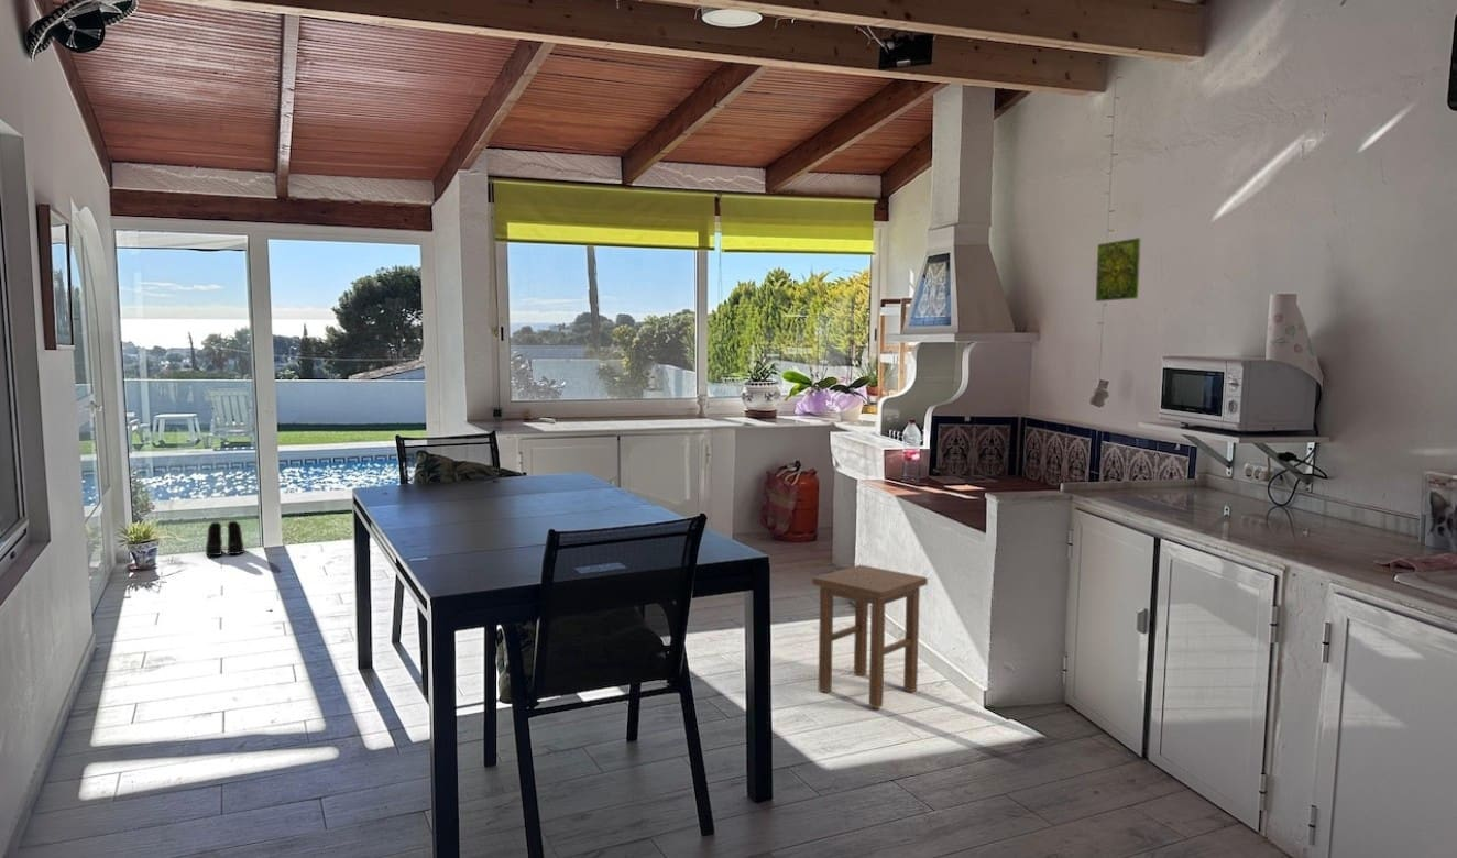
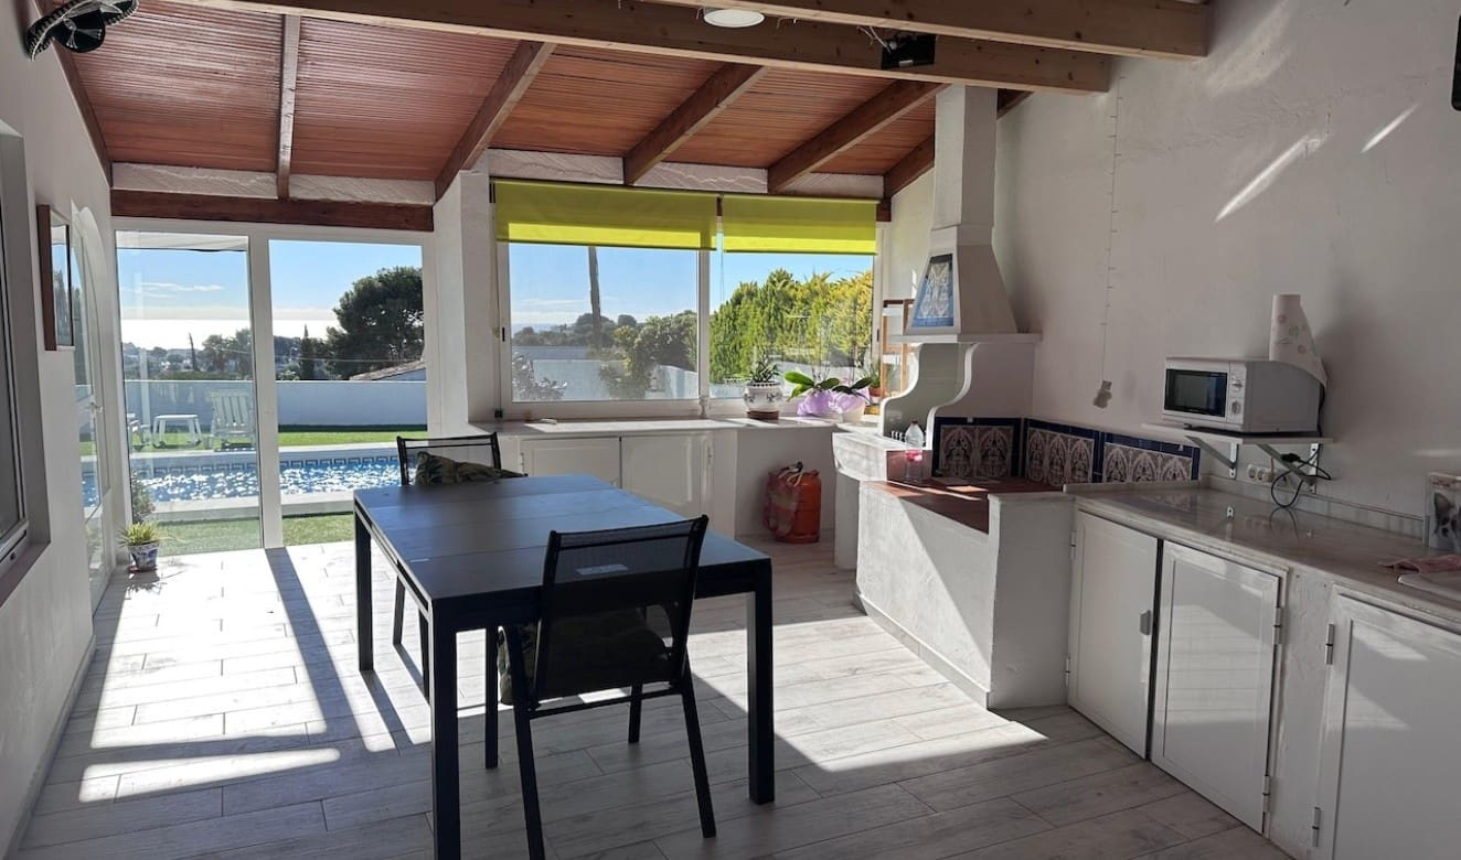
- decorative tile (1117, 271)
- stool (870, 634)
- boots (228, 537)
